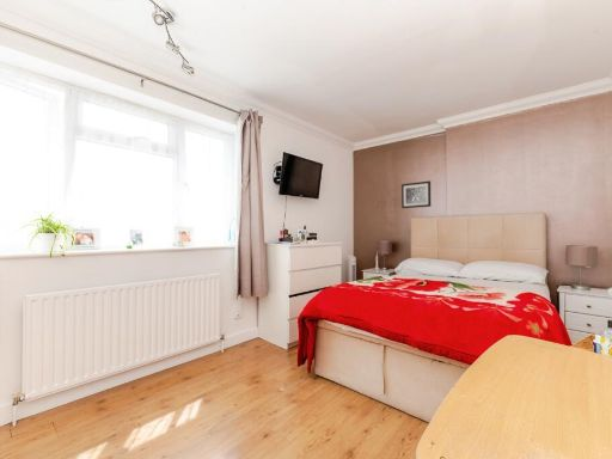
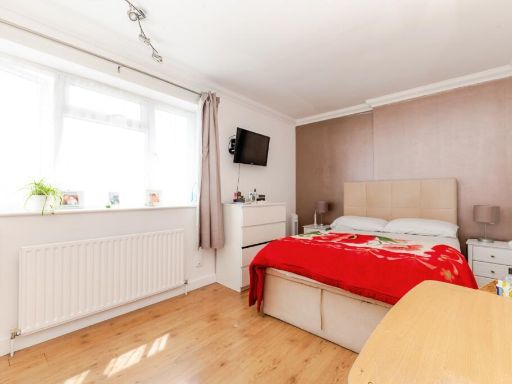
- wall art (415, 195)
